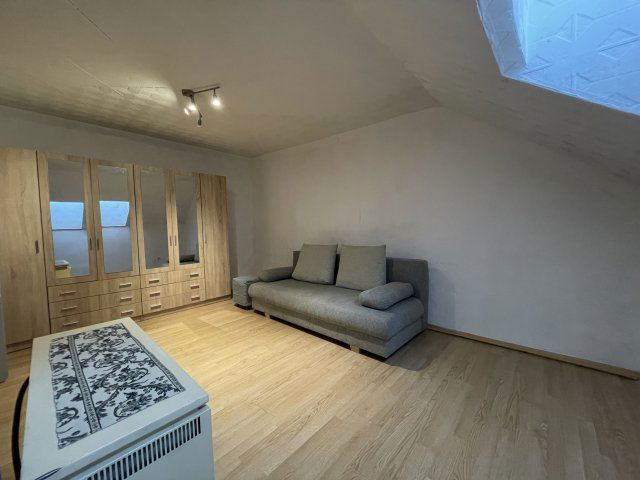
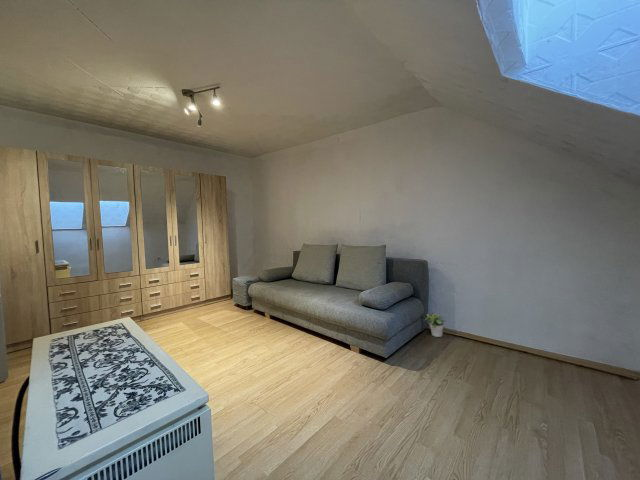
+ potted plant (433, 323)
